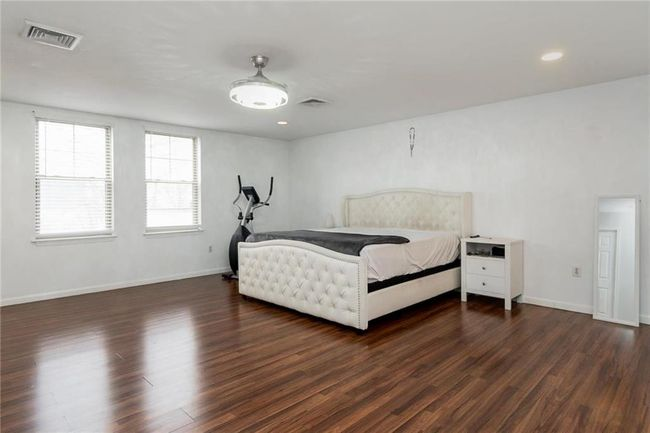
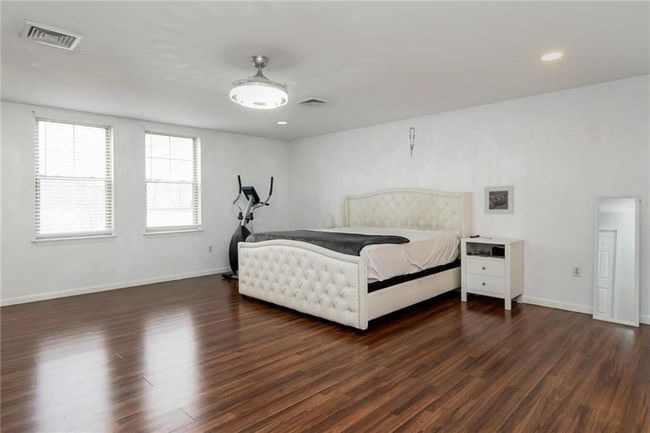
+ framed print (498, 200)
